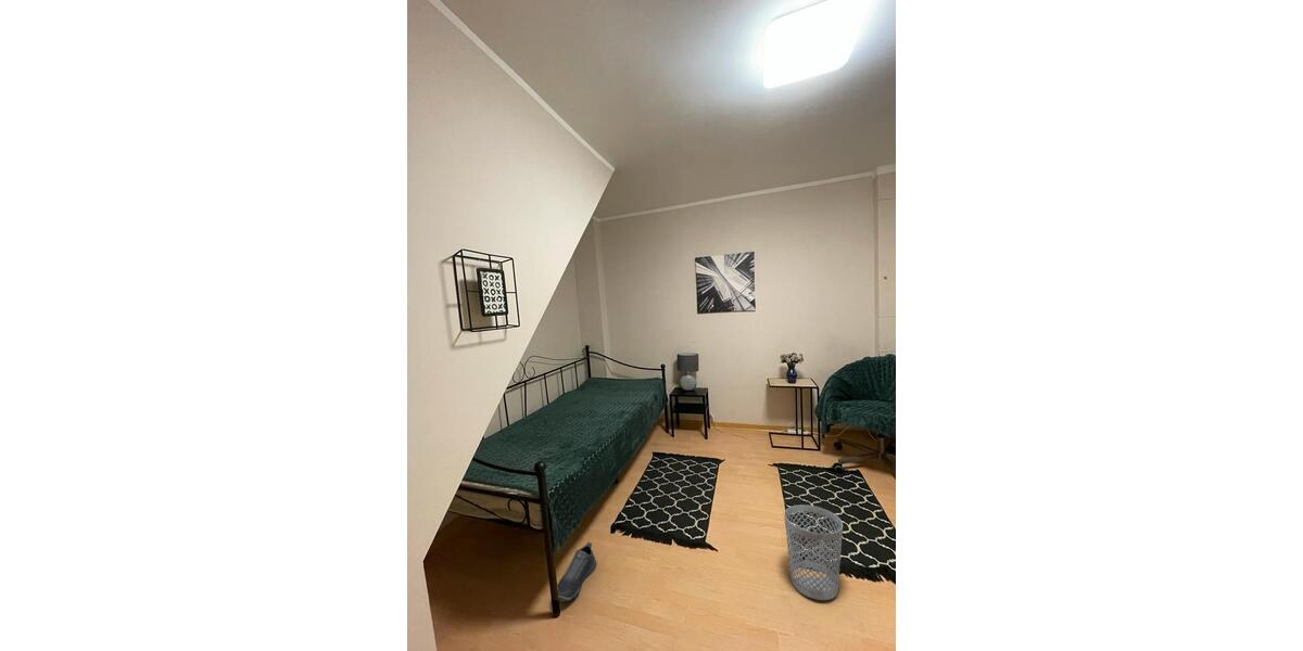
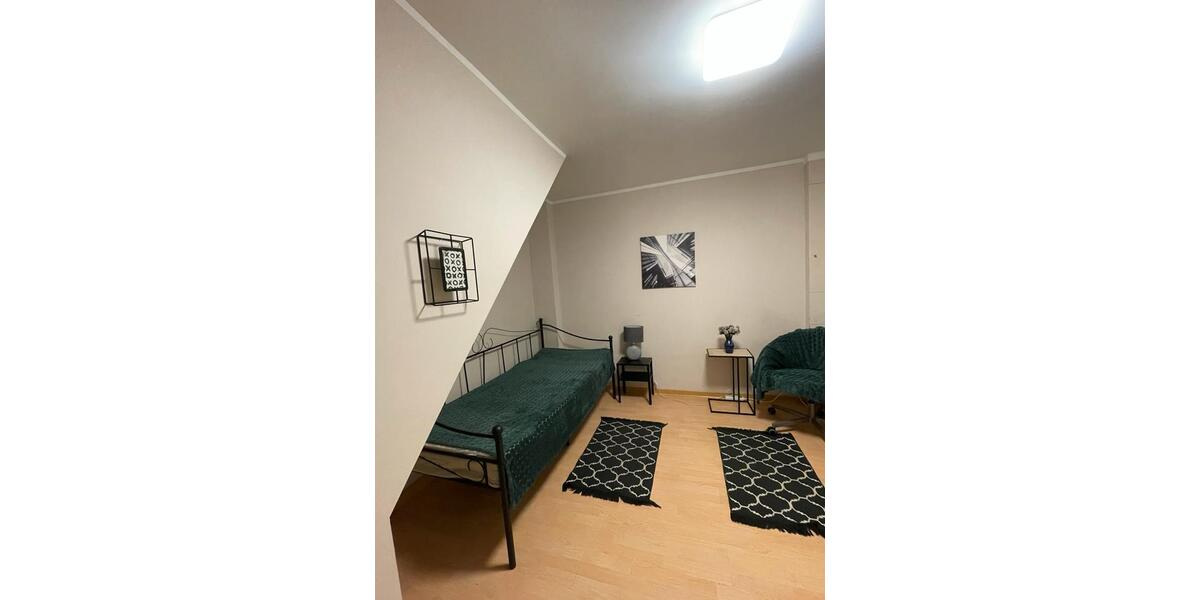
- shoe (575, 569)
- wastebasket (812, 550)
